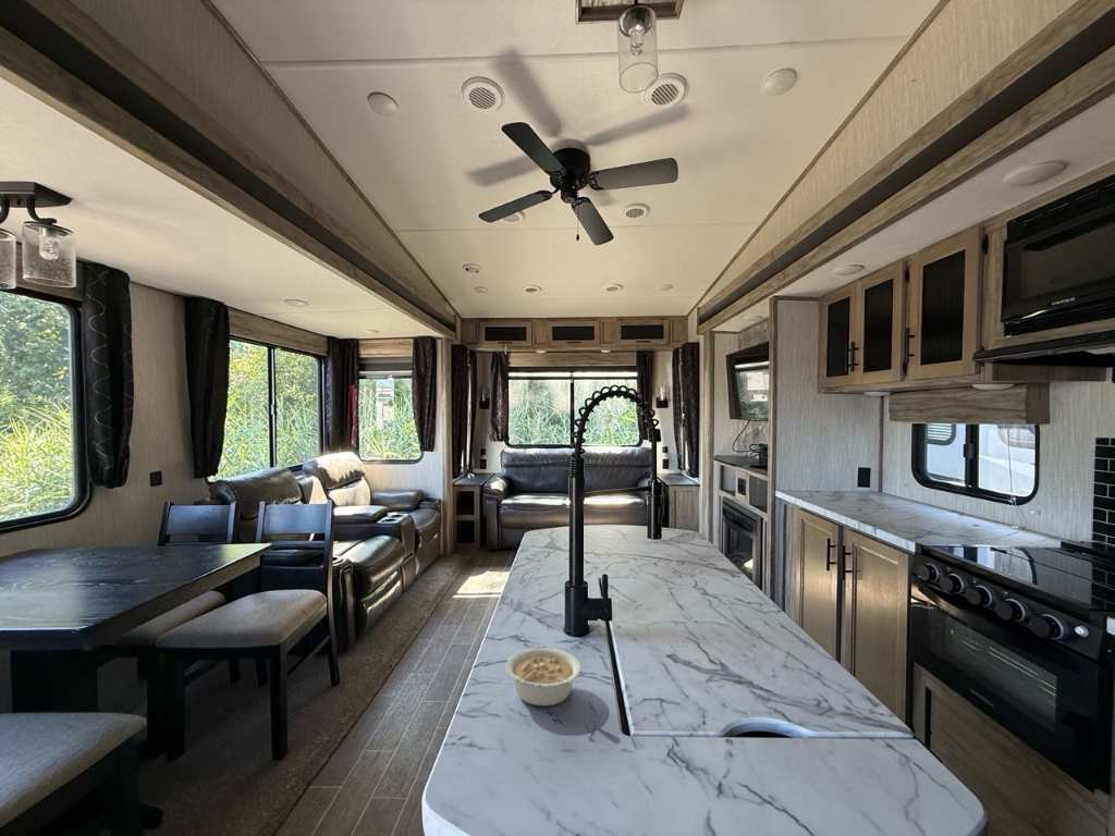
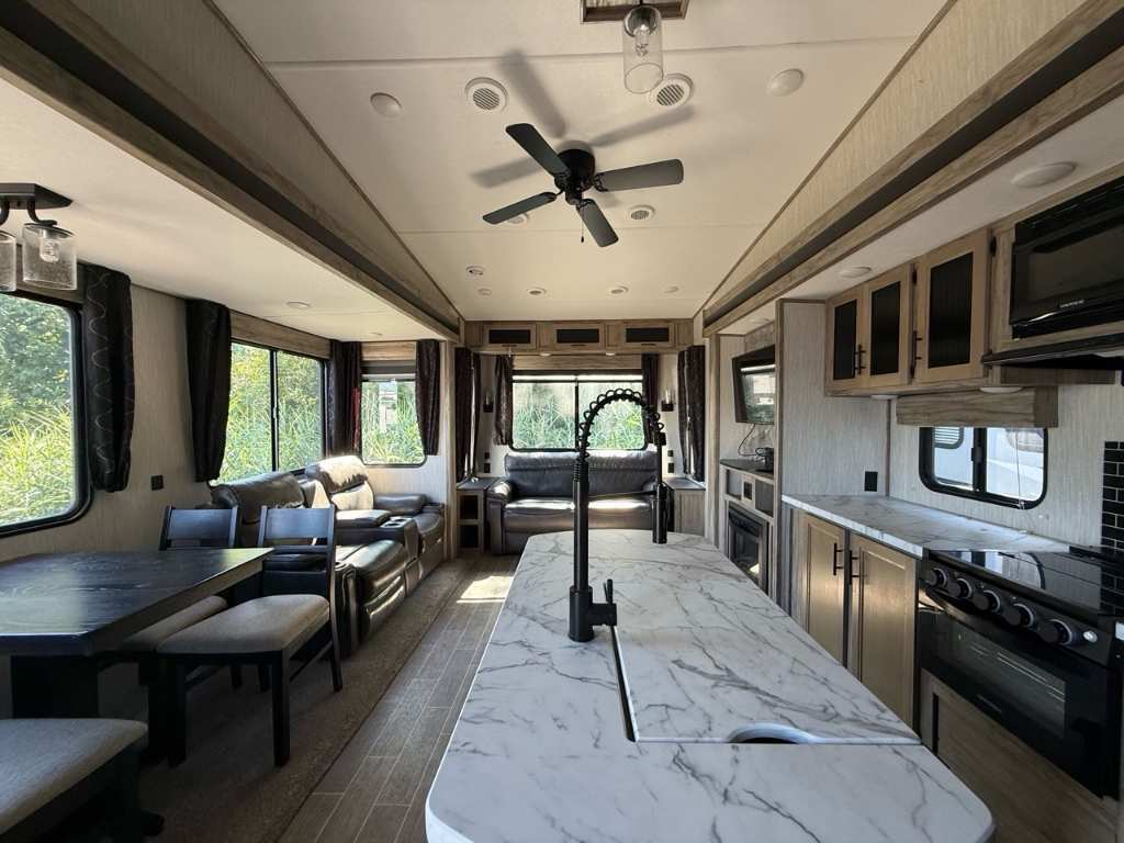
- legume (546, 676)
